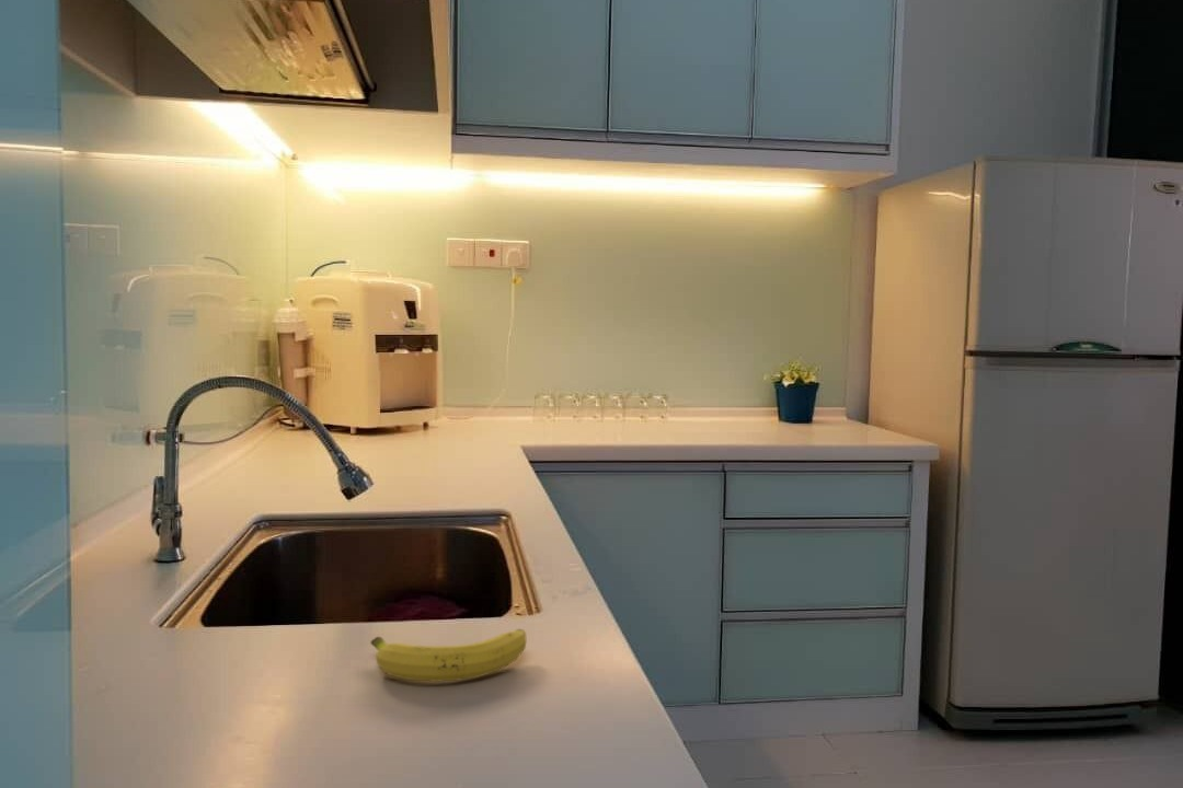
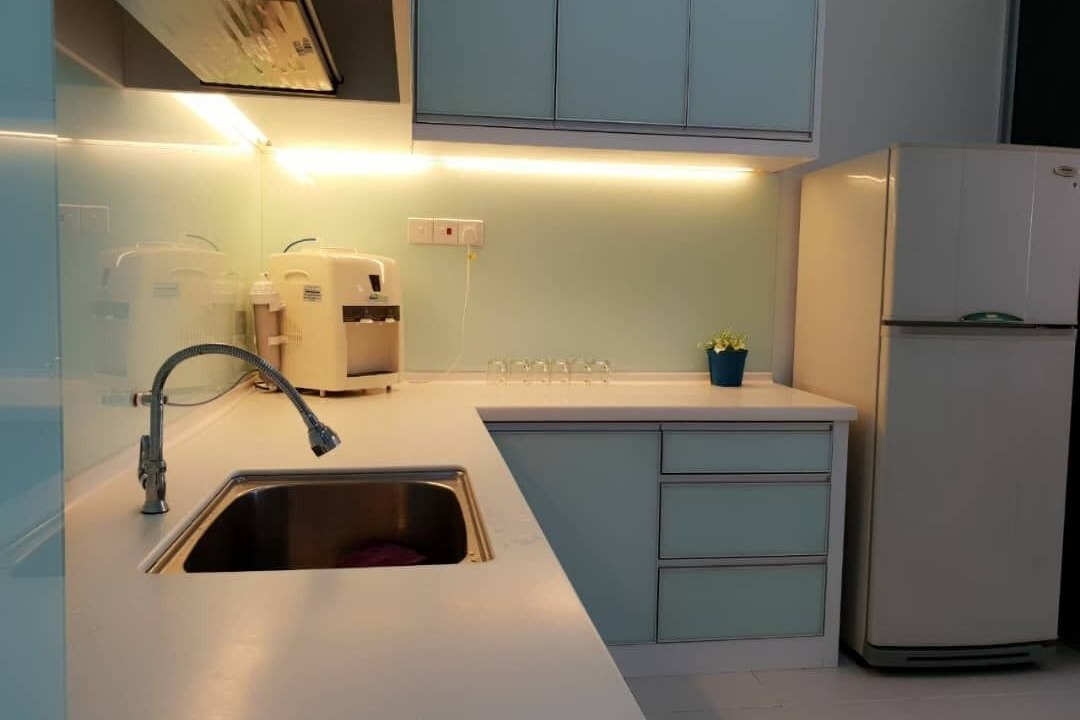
- fruit (439, 648)
